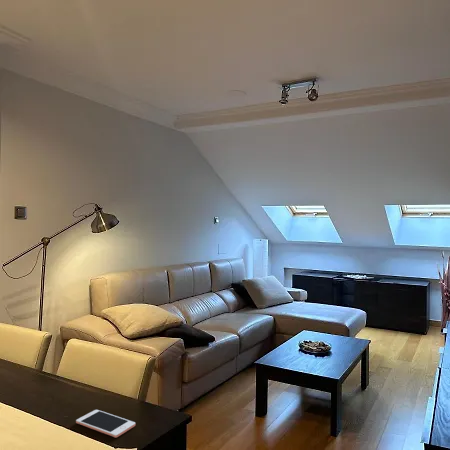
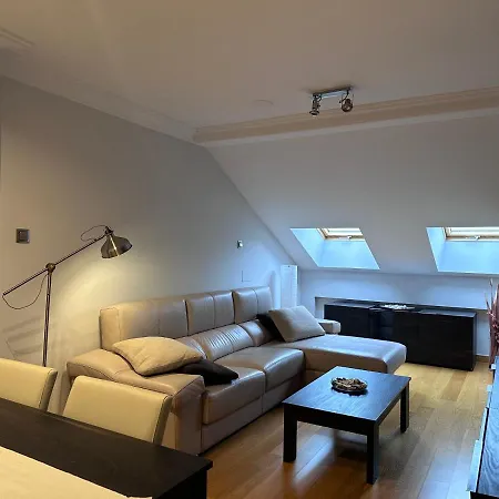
- cell phone (105, 422)
